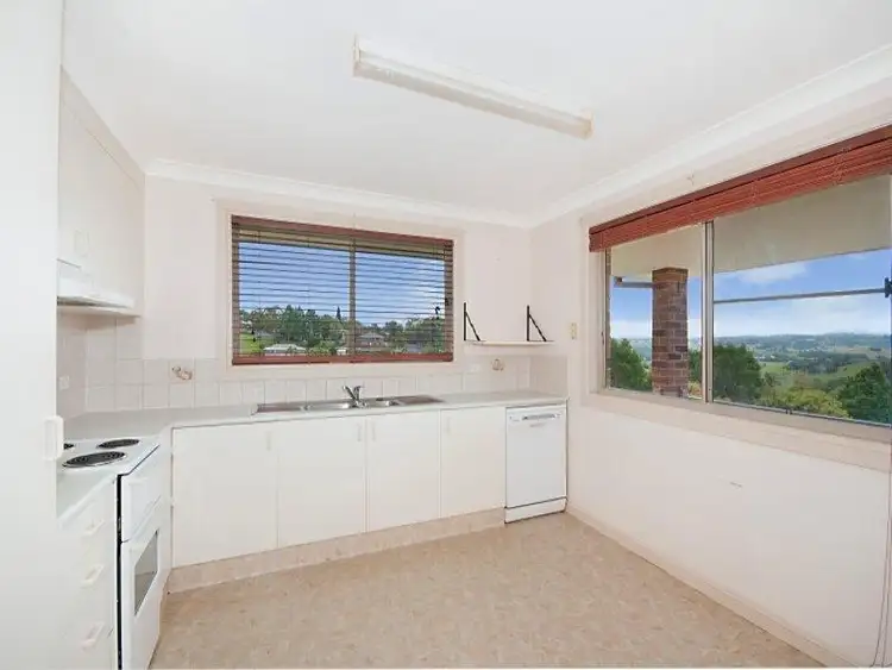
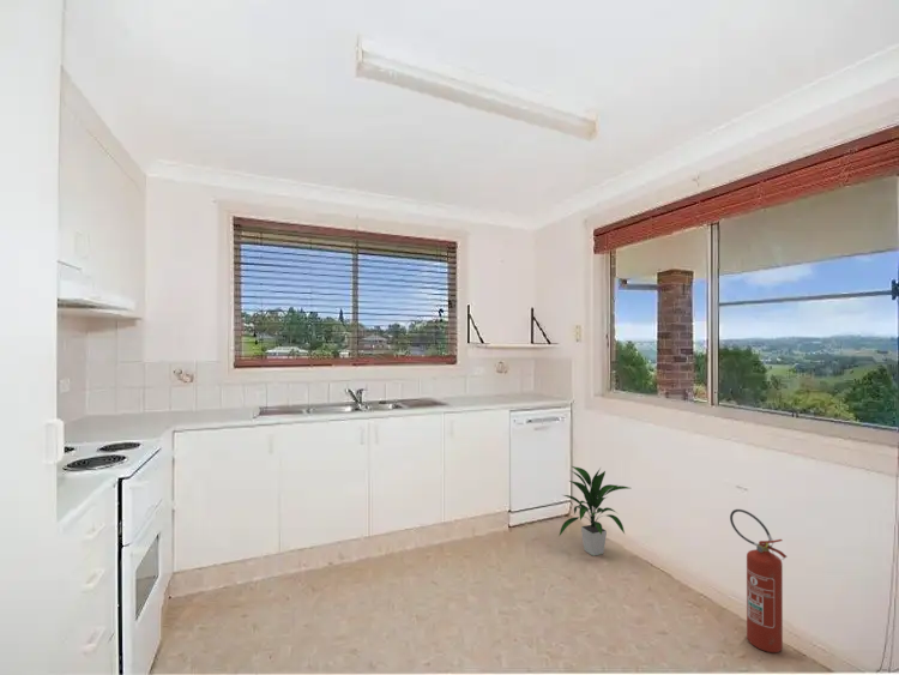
+ fire extinguisher (756, 575)
+ indoor plant (590, 507)
